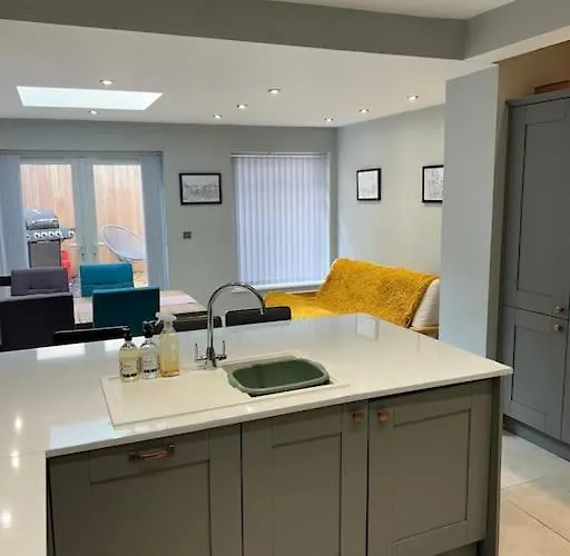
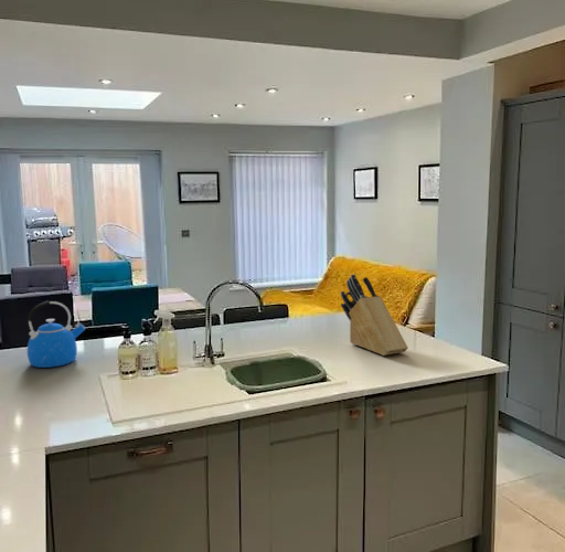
+ kettle (56, 330)
+ knife block (371, 311)
